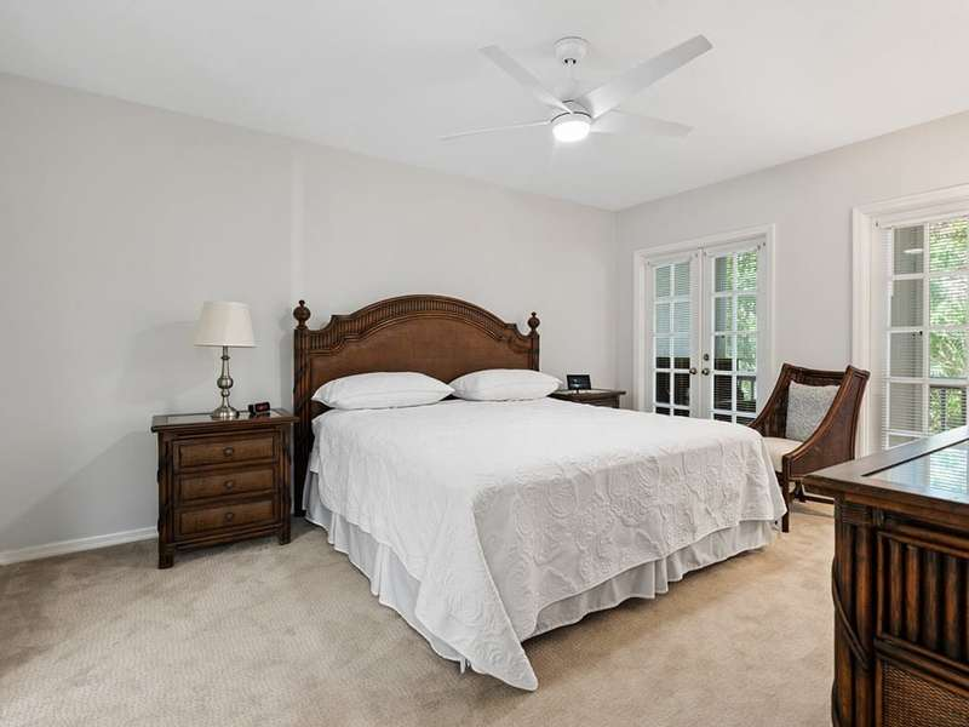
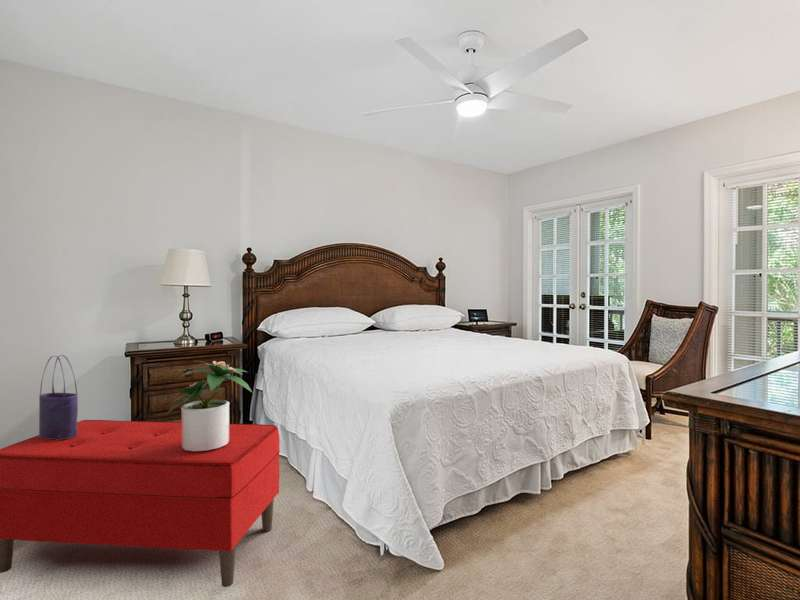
+ potted plant (212, 401)
+ tote bag (58, 395)
+ bench (146, 492)
